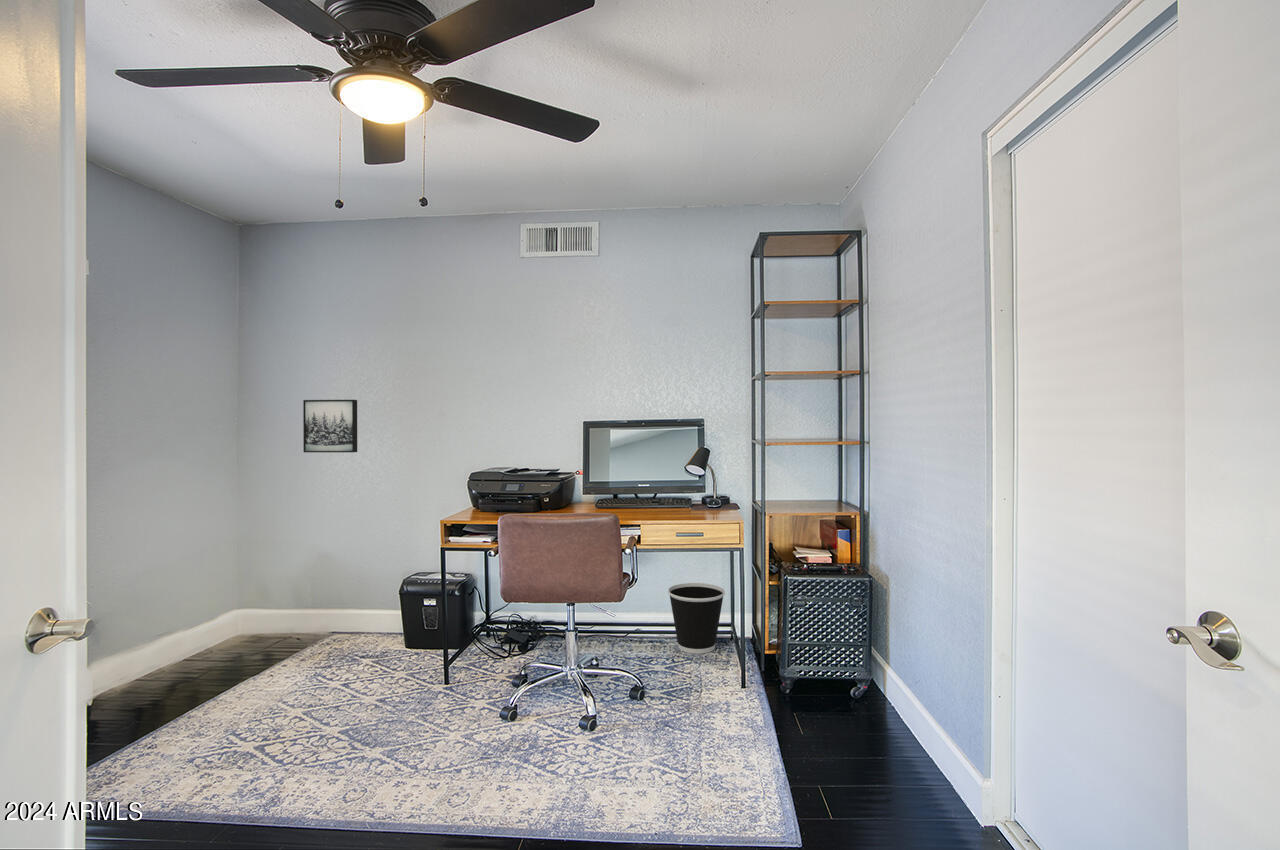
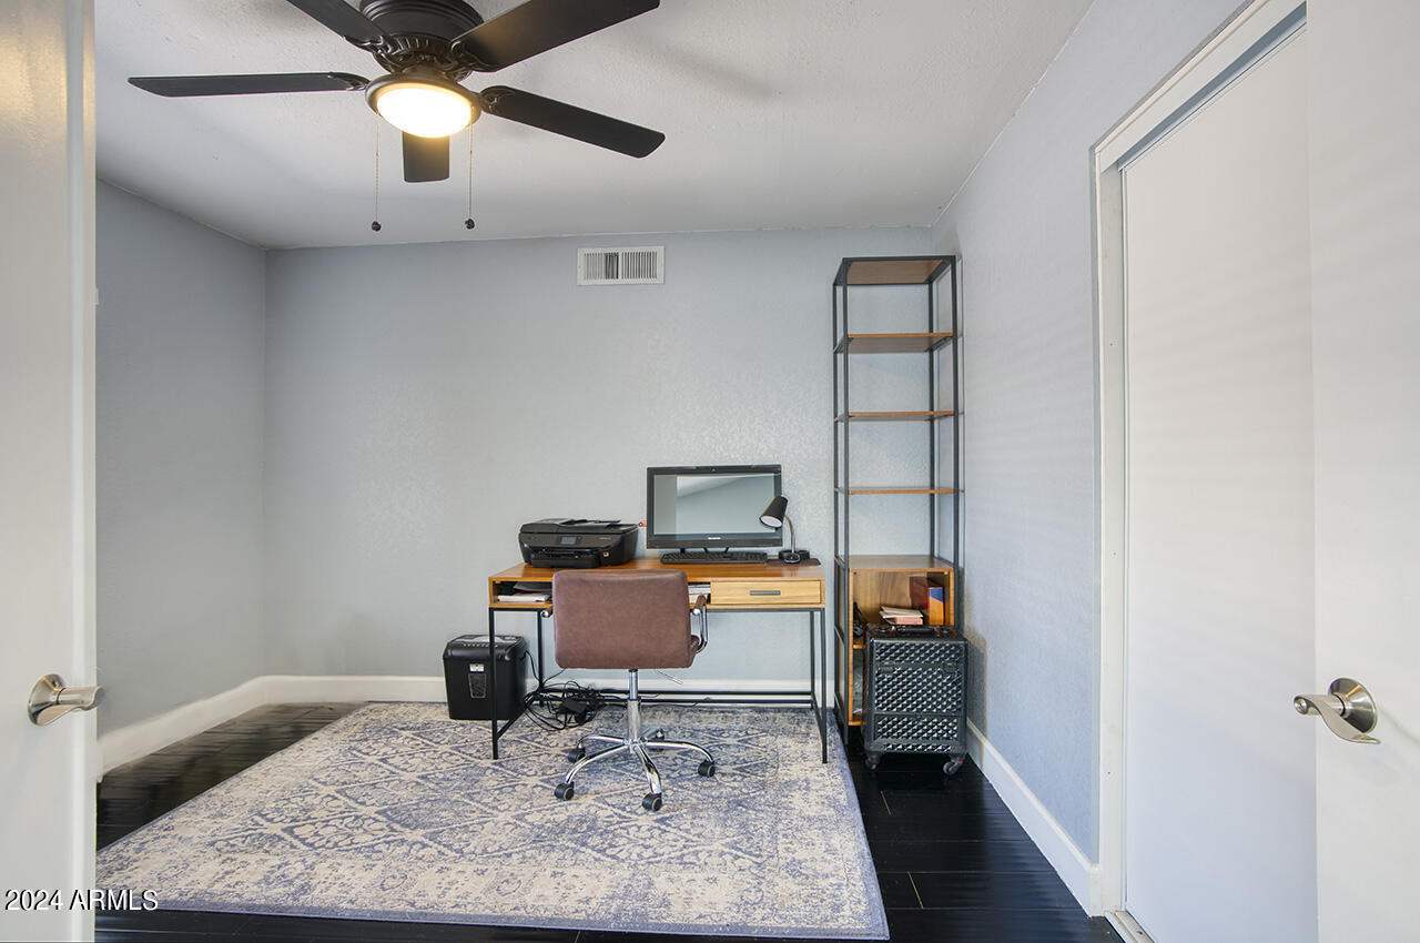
- wastebasket (696, 618)
- wall art (330, 426)
